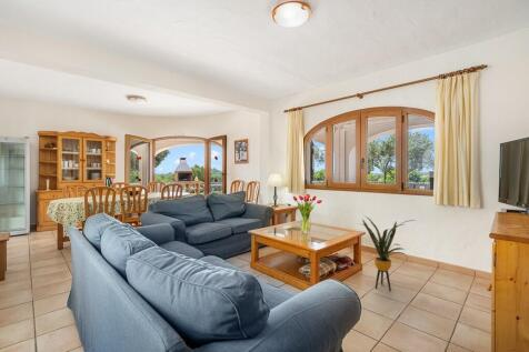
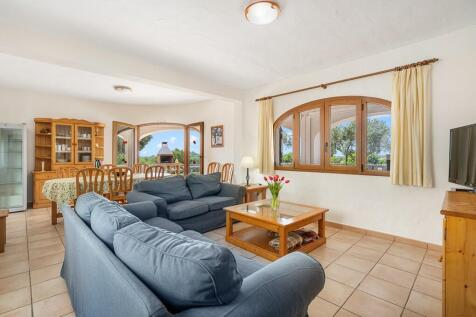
- house plant (383, 252)
